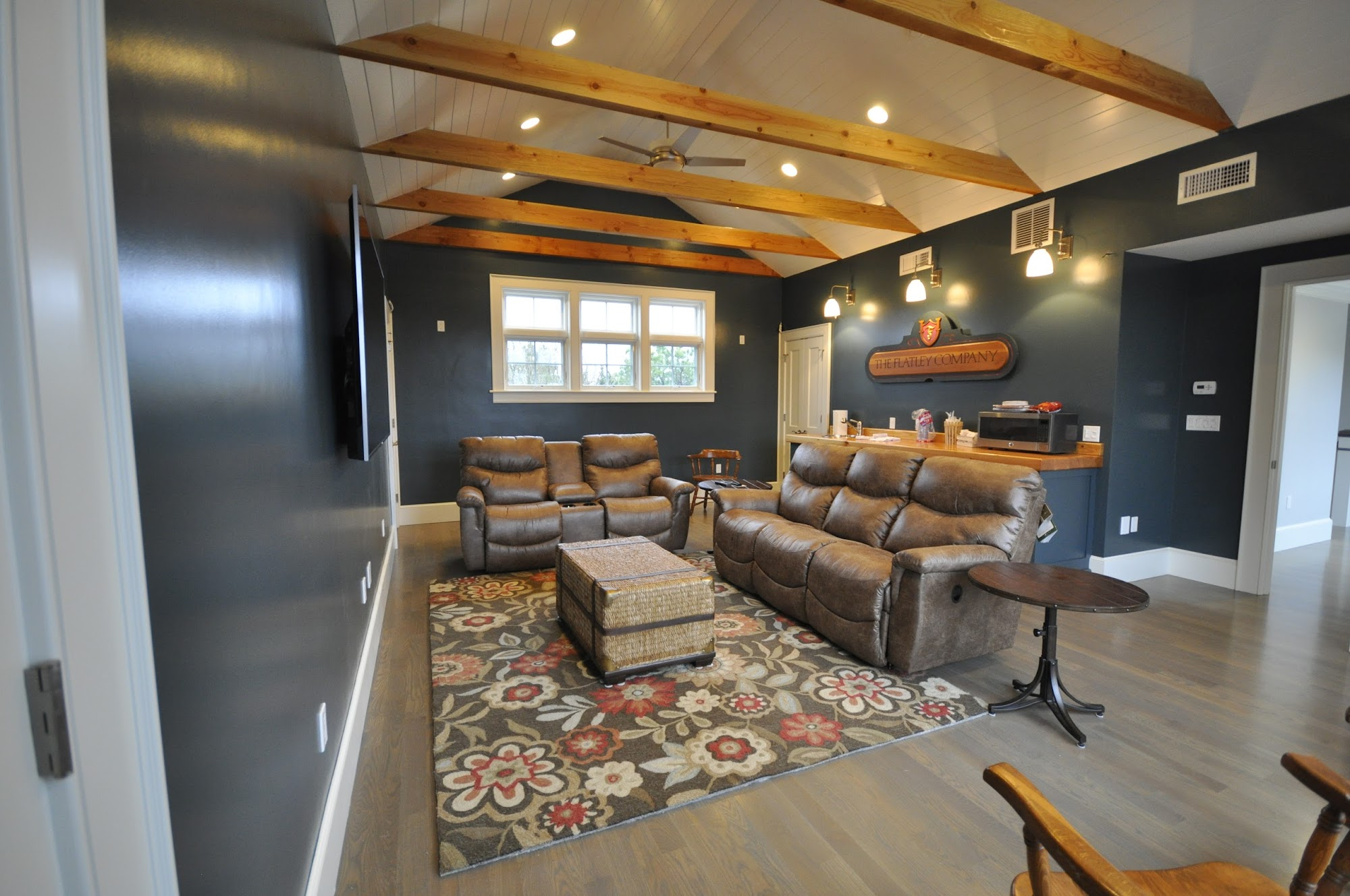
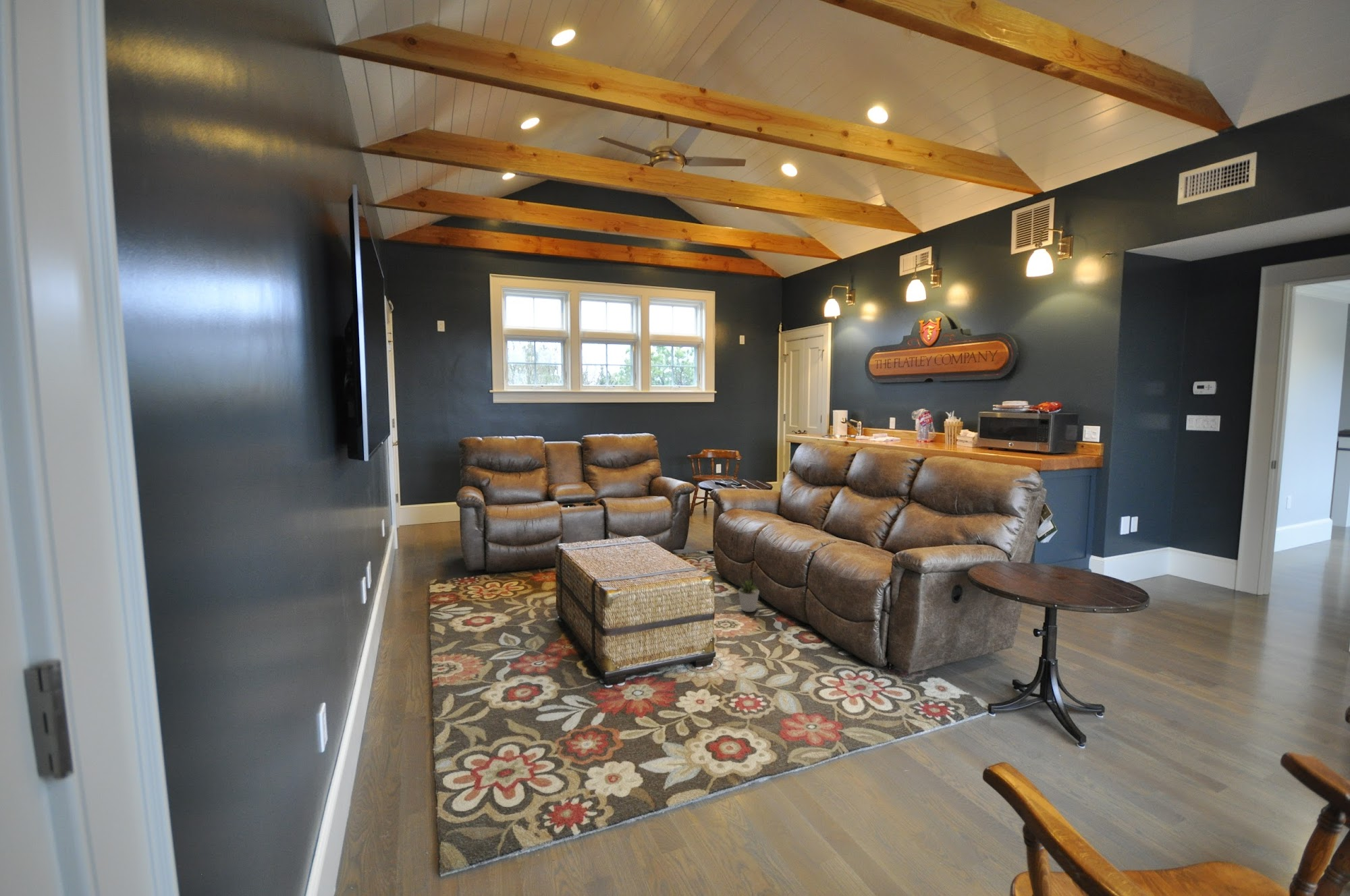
+ potted plant (747, 593)
